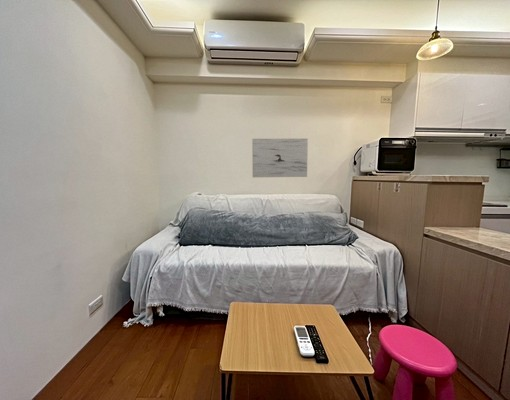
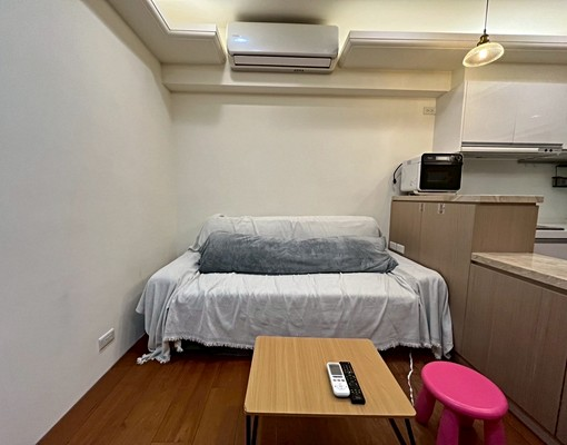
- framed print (279, 158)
